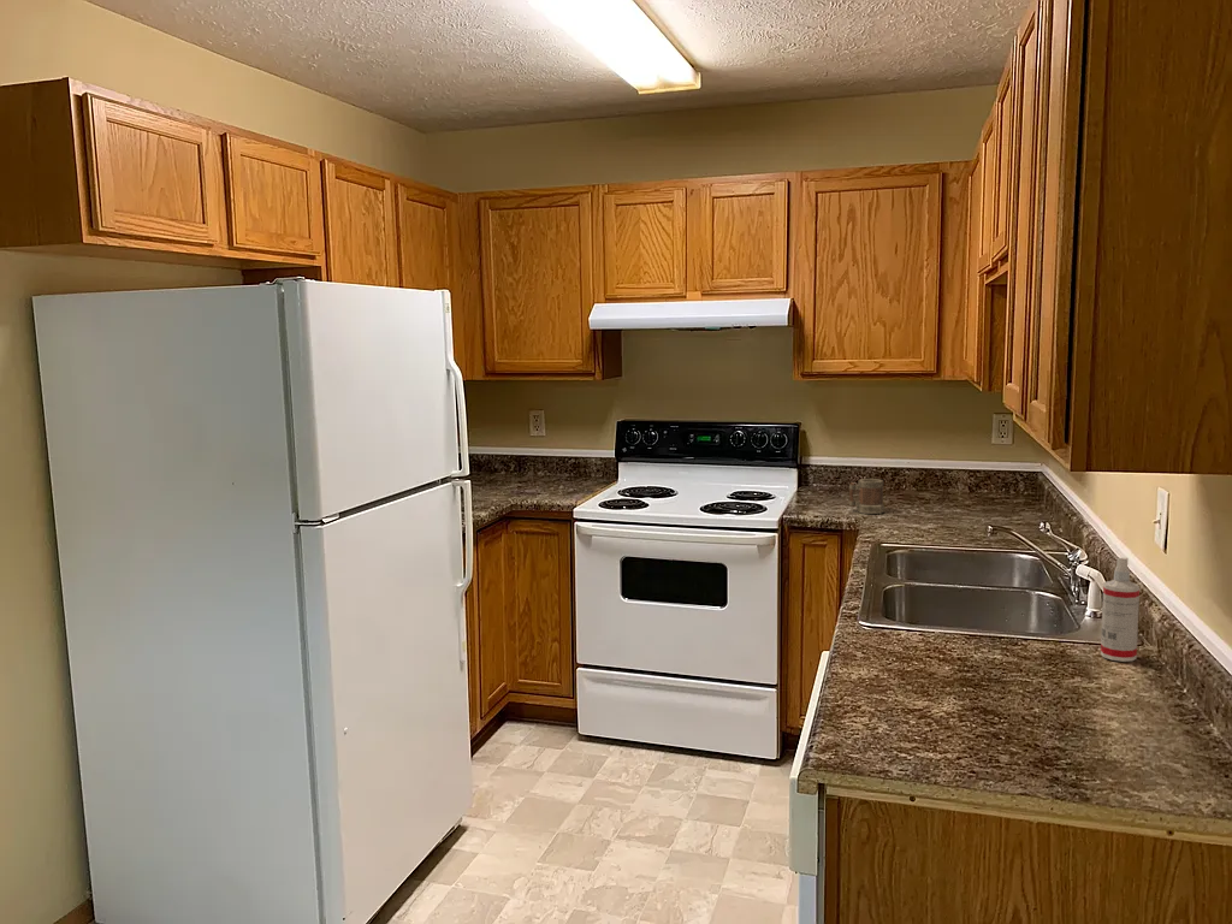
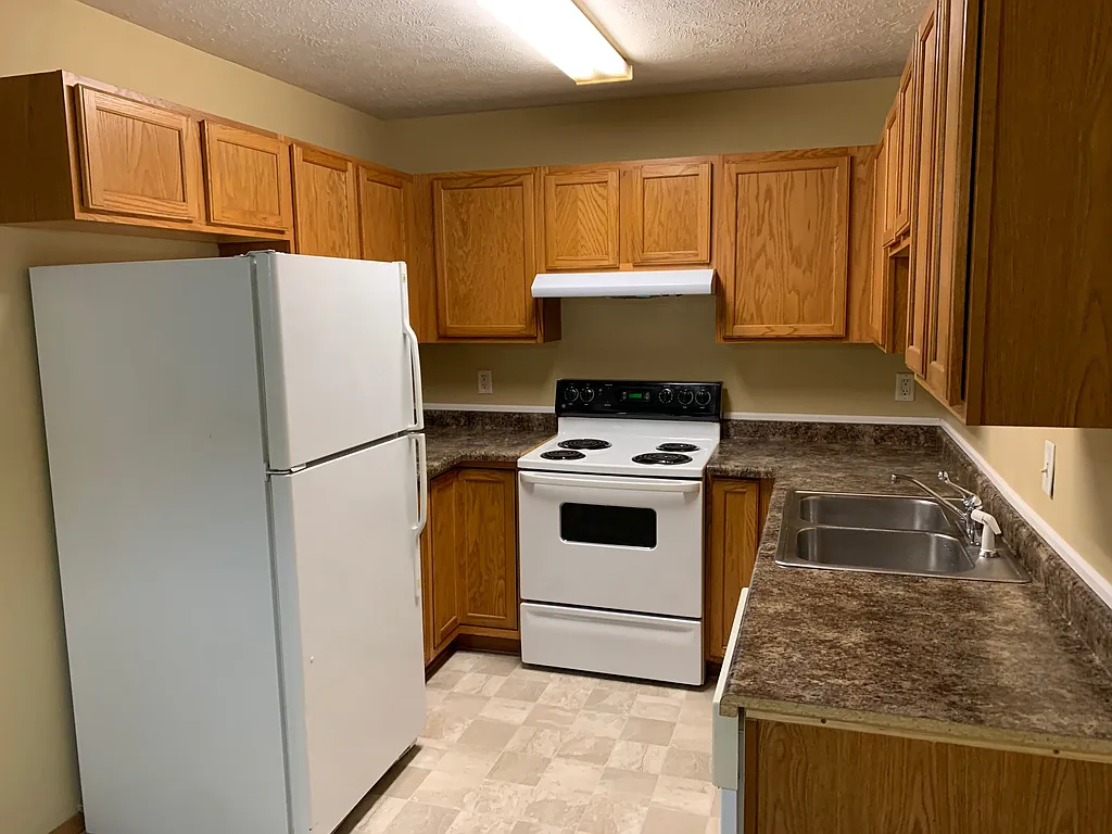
- spray bottle (1120, 606)
- mug (866, 496)
